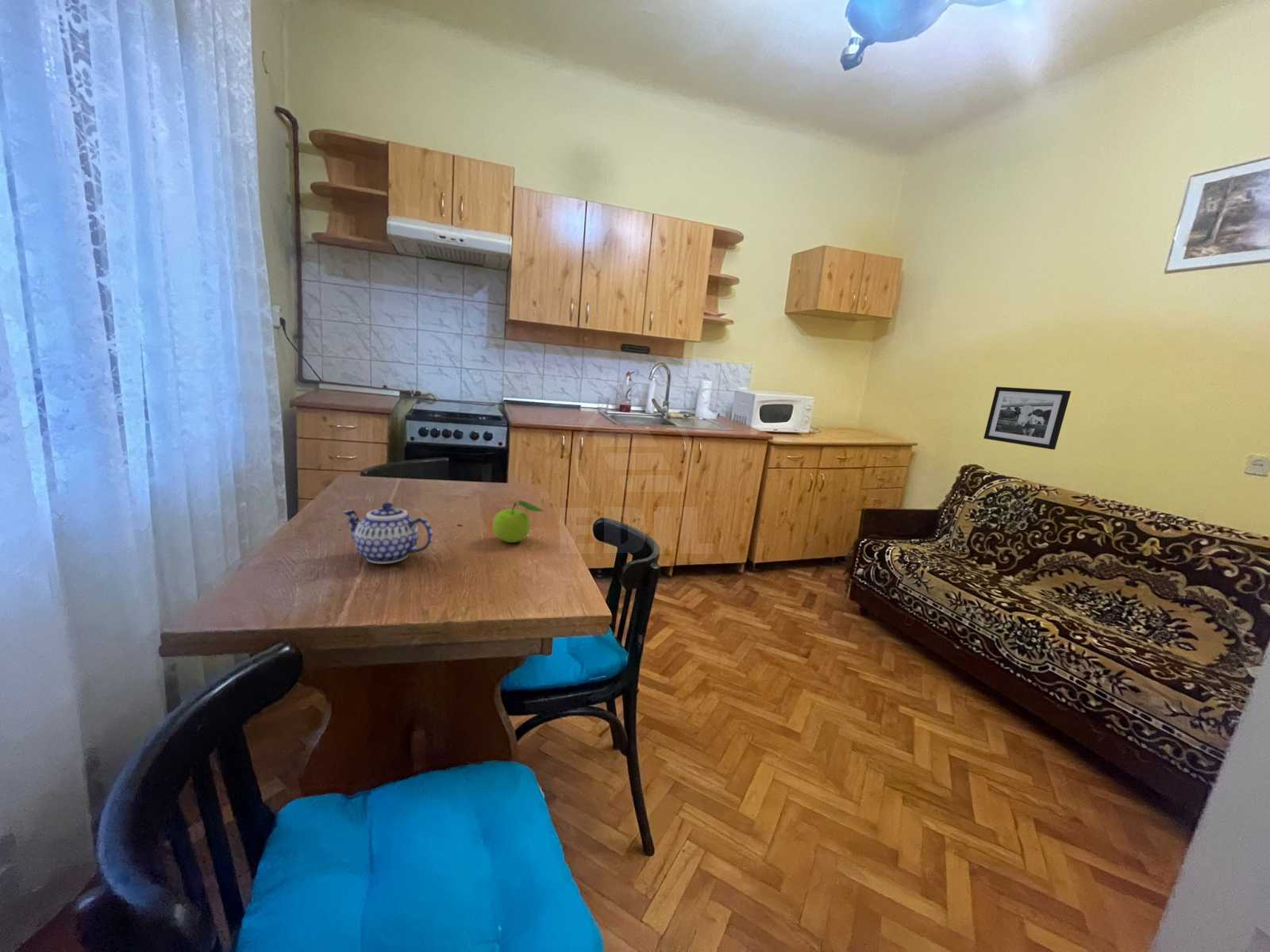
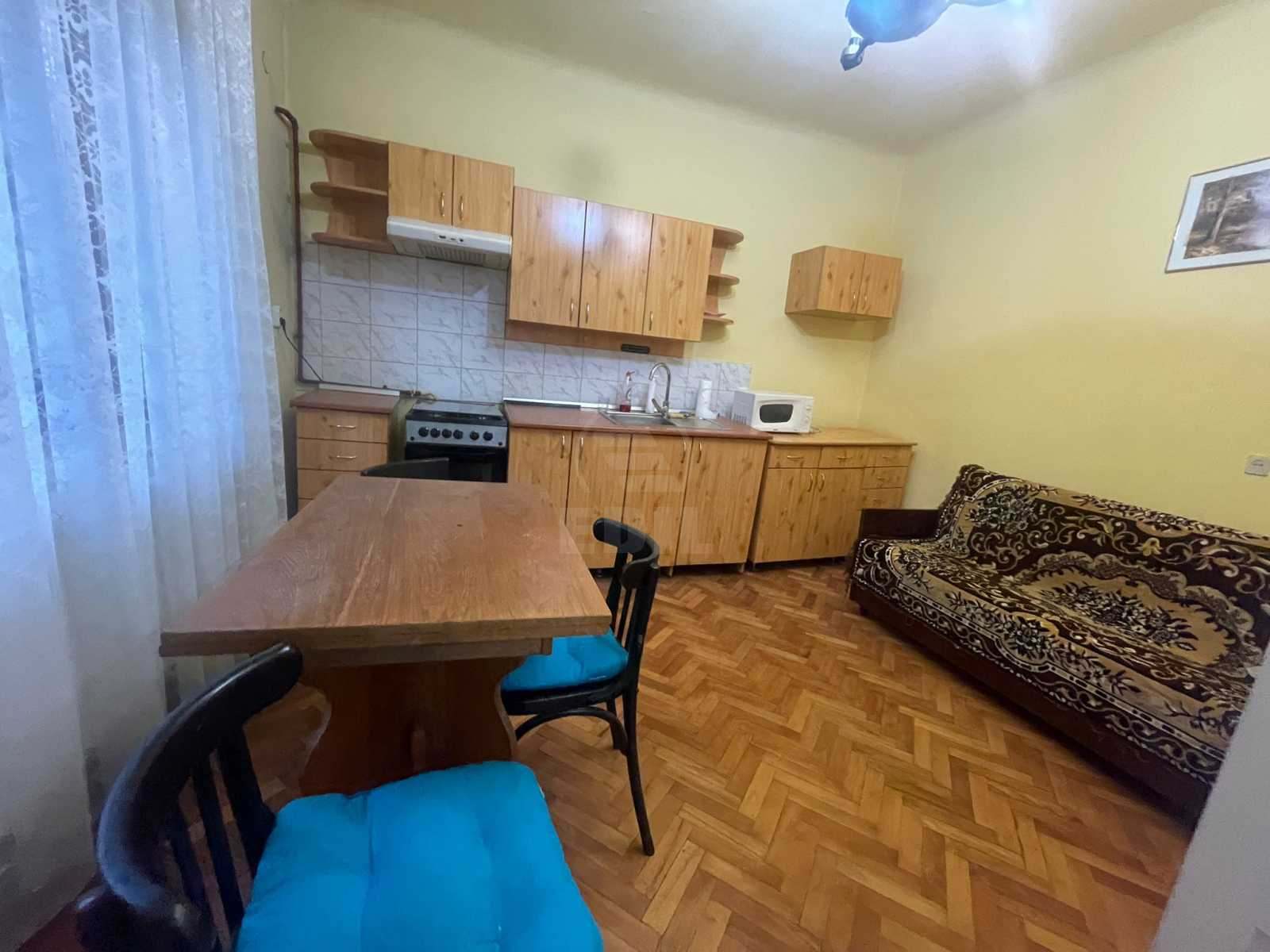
- picture frame (1024, 416)
- fruit (518, 521)
- teapot (387, 530)
